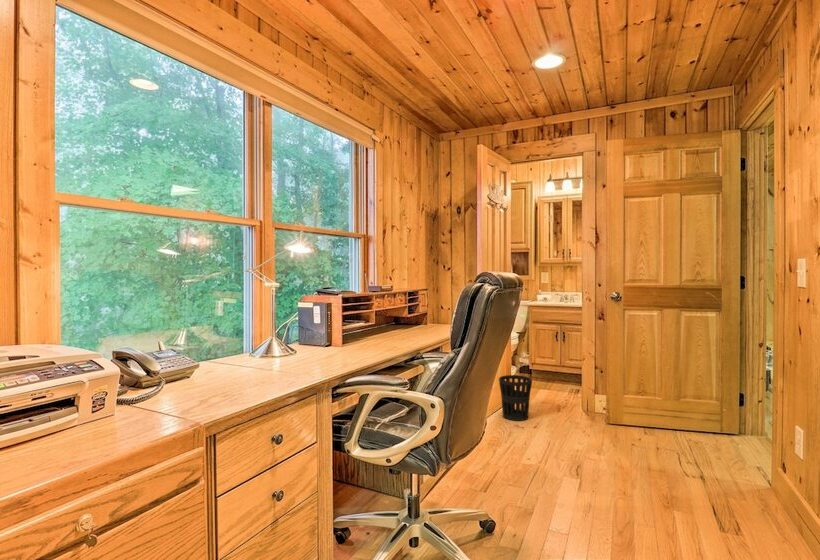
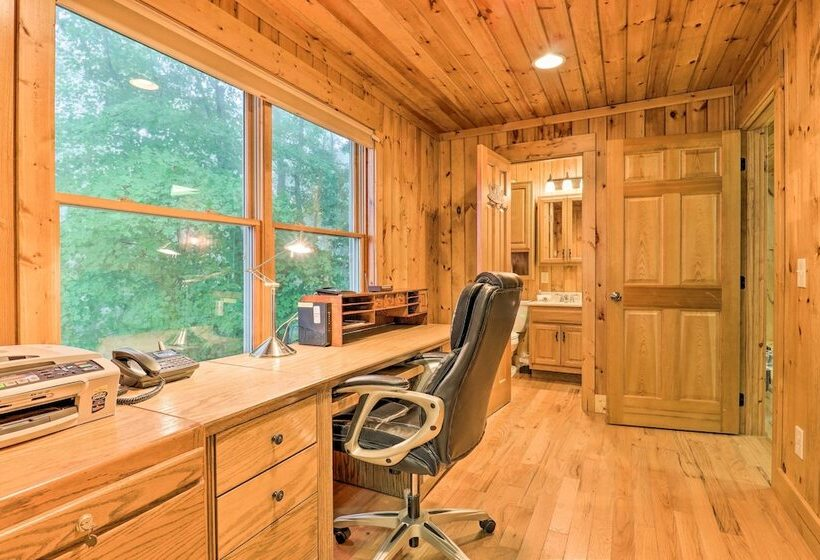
- wastebasket (515, 397)
